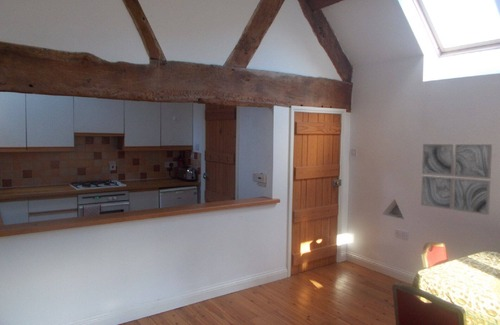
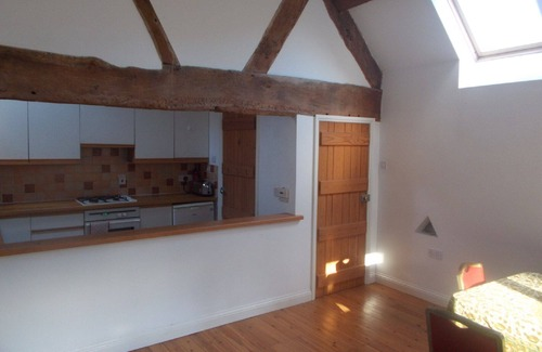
- wall art (453, 178)
